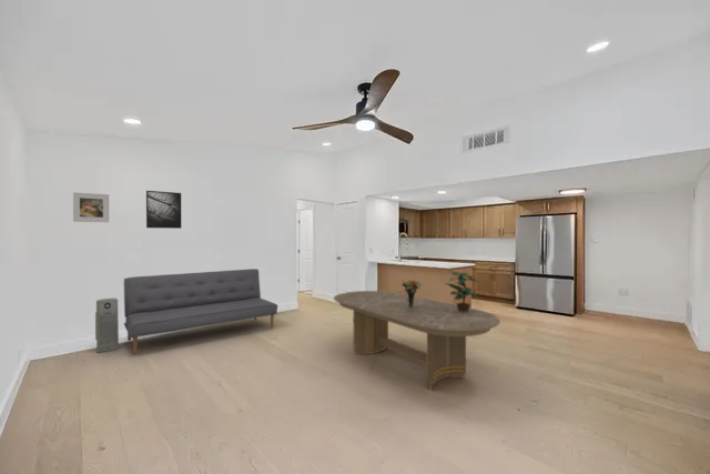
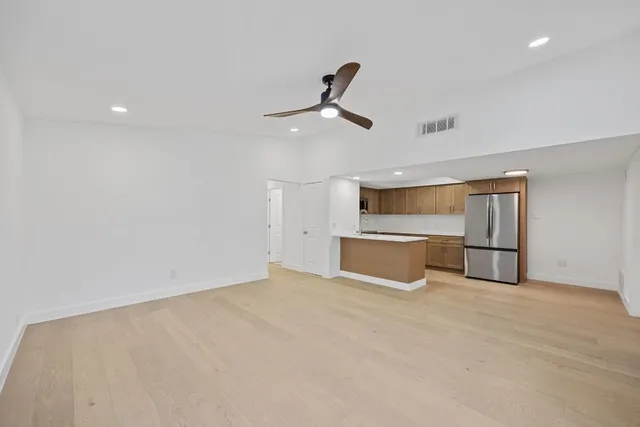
- air purifier (106, 323)
- bouquet (409, 293)
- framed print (91, 208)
- potted plant (462, 291)
- sofa (205, 304)
- dining table (405, 326)
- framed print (164, 210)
